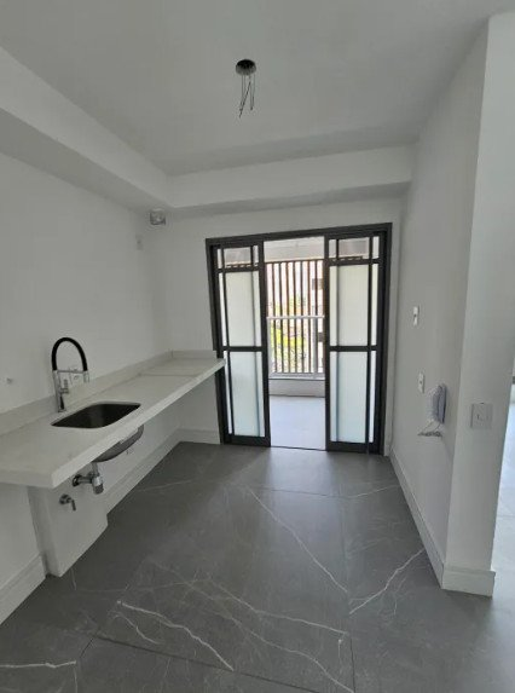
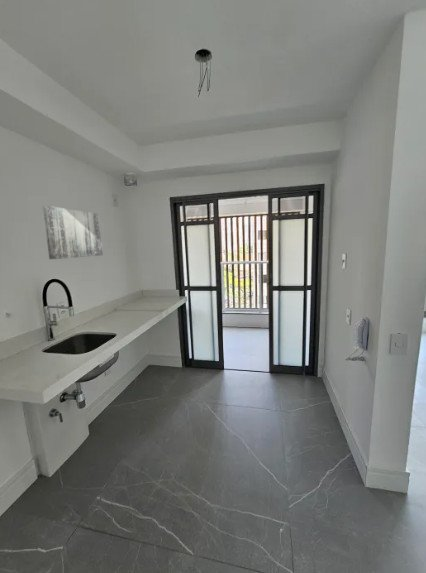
+ wall art (77, 233)
